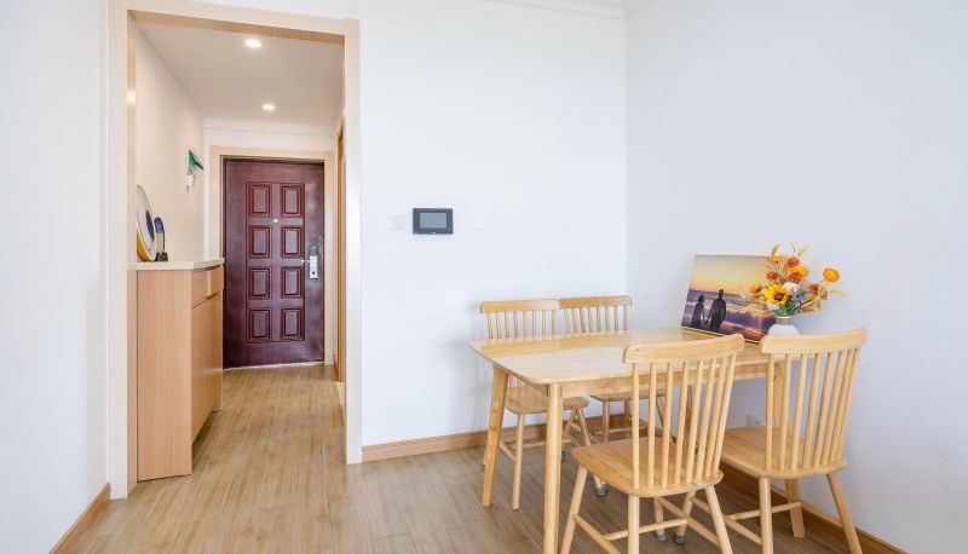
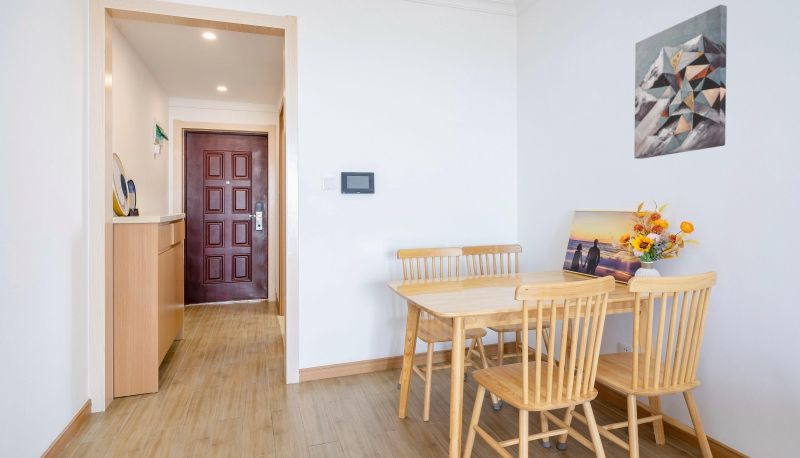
+ wall art (676, 89)
